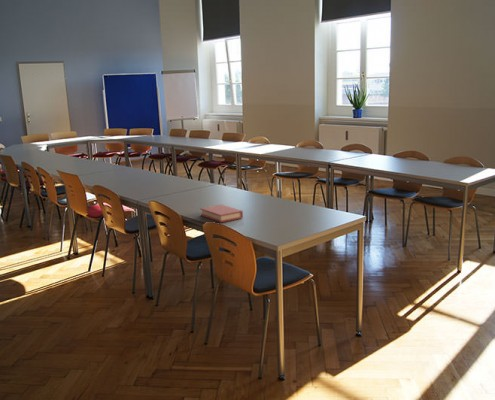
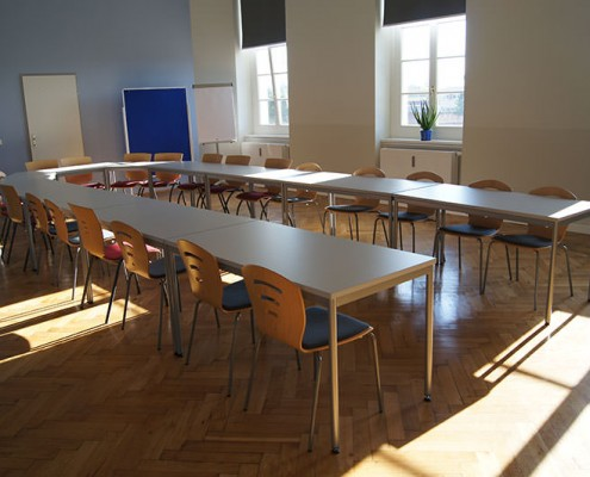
- book (221, 213)
